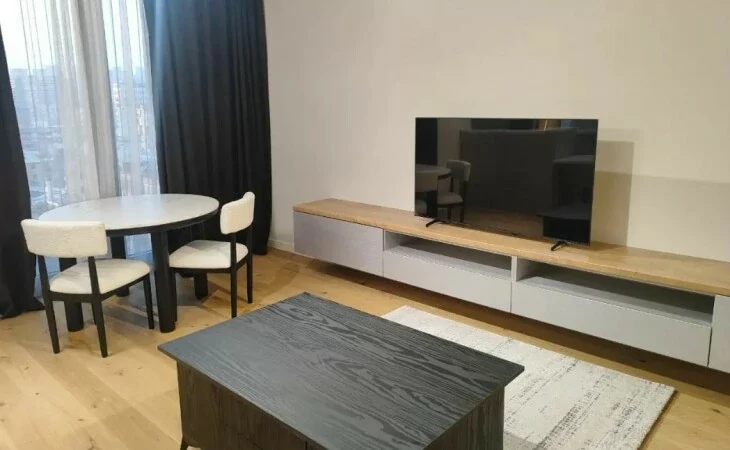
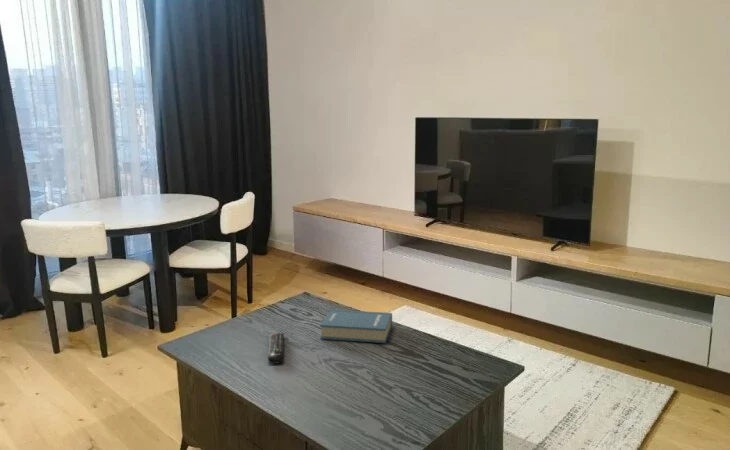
+ remote control (276, 346)
+ hardback book (357, 324)
